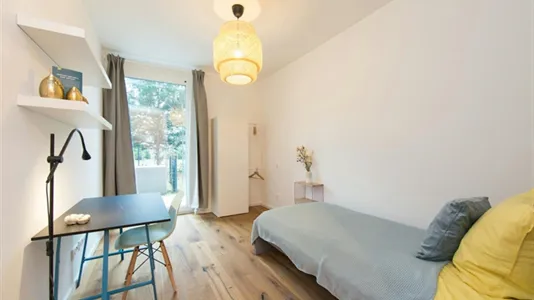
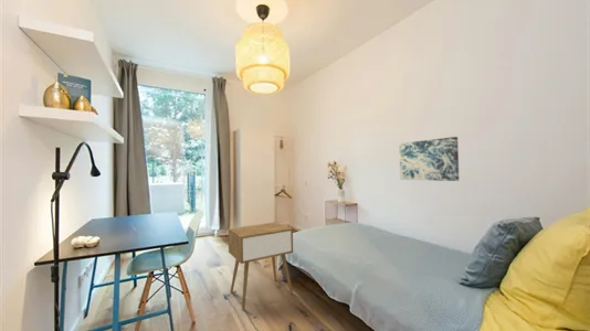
+ wall art (425, 160)
+ nightstand (259, 259)
